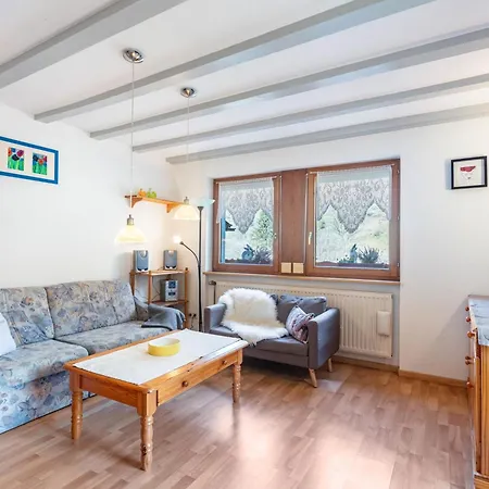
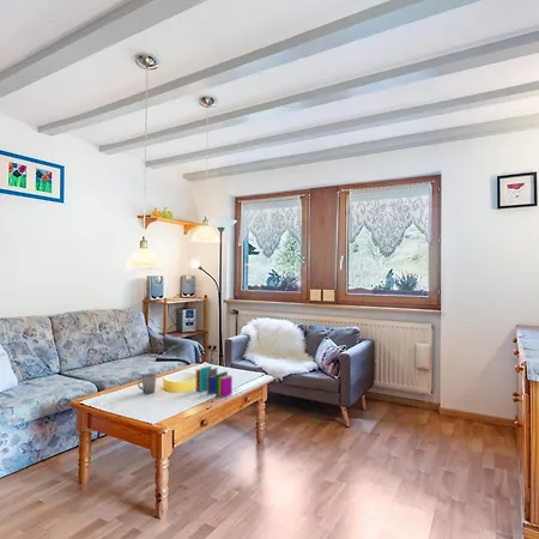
+ cup (146, 383)
+ book (213, 380)
